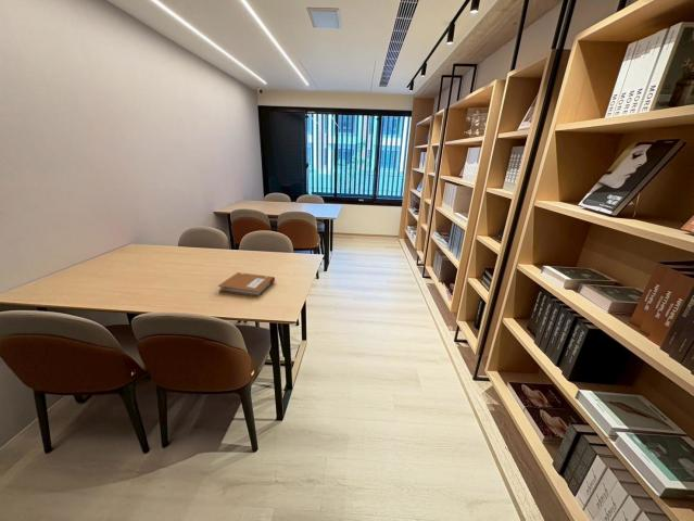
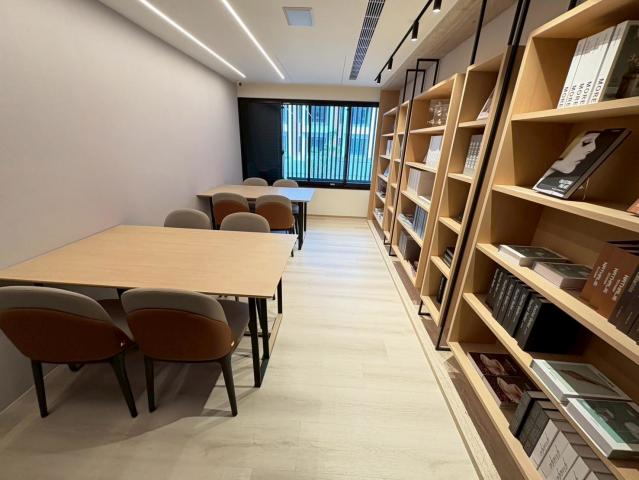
- notebook (249, 283)
